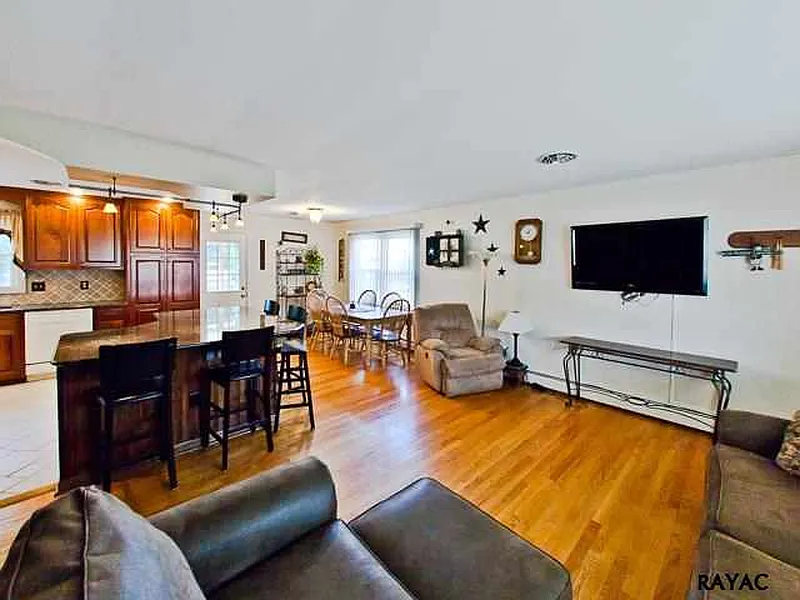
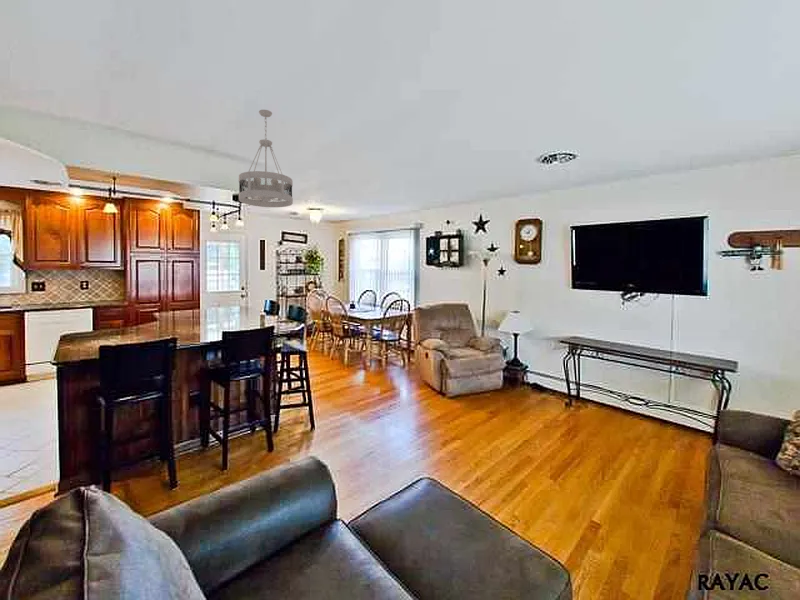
+ ceiling light fixture (265, 157)
